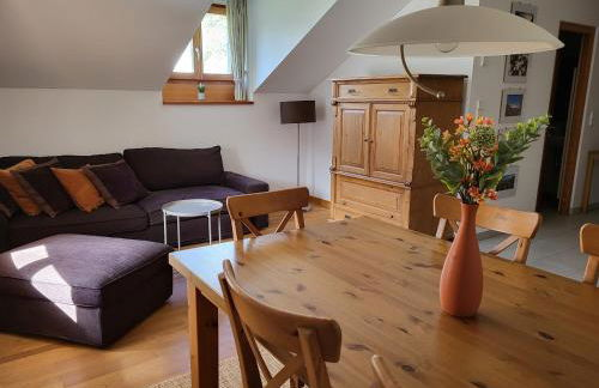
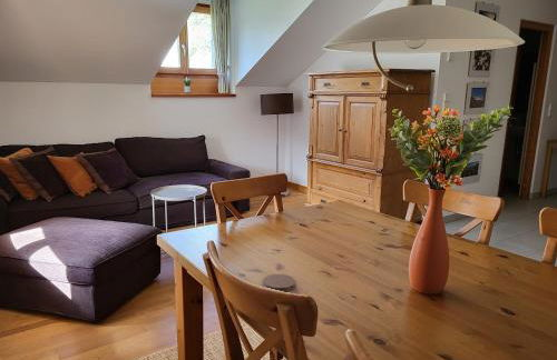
+ coaster (278, 282)
